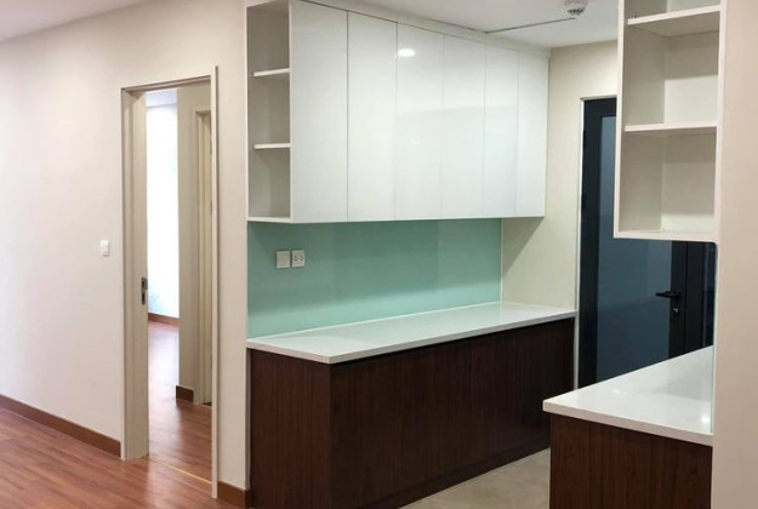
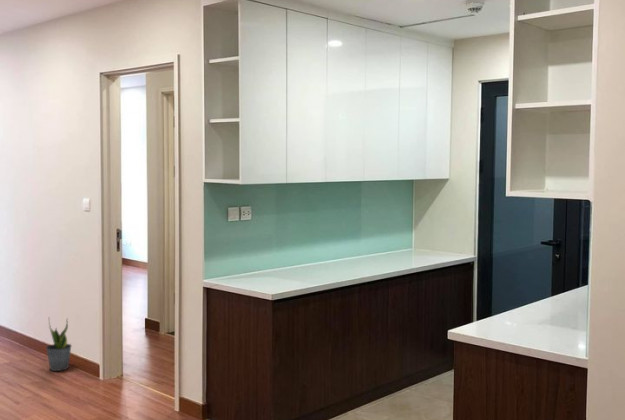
+ potted plant (58, 341)
